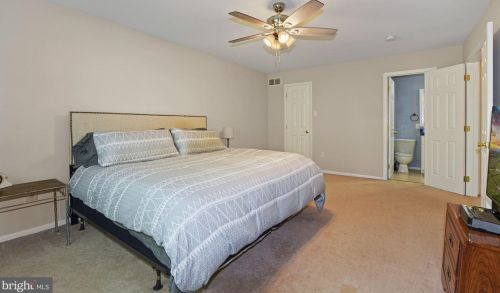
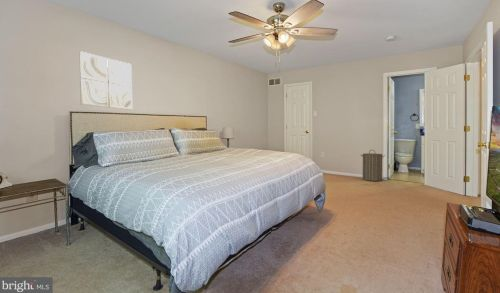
+ wall art (108, 82)
+ laundry hamper (372, 164)
